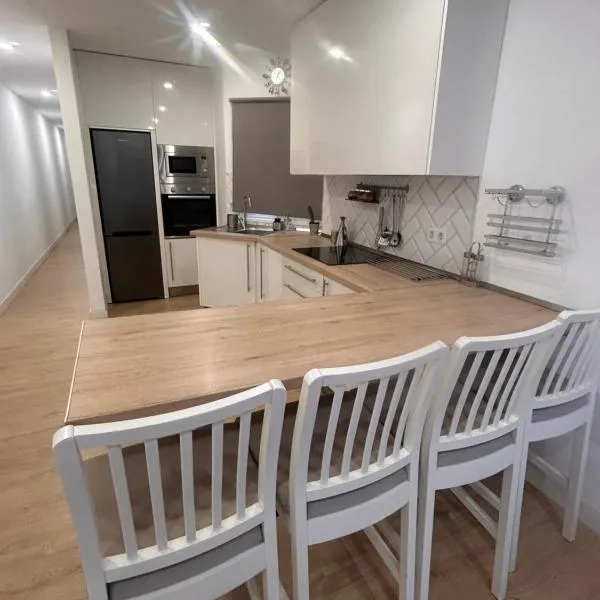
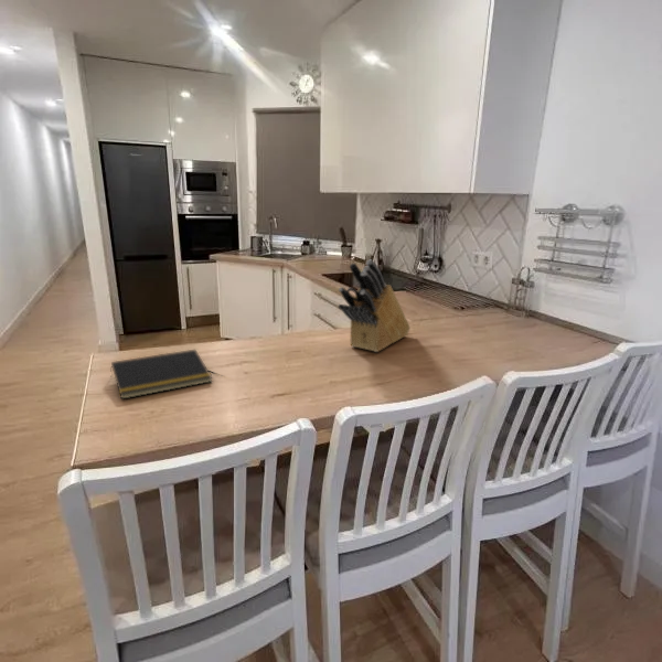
+ notepad (161, 372)
+ knife block (376, 301)
